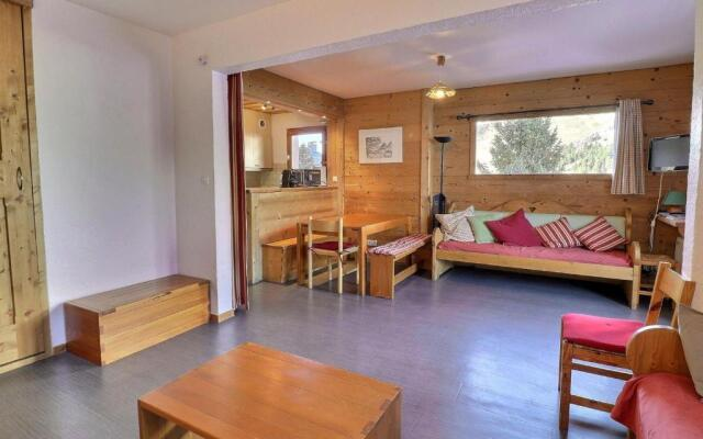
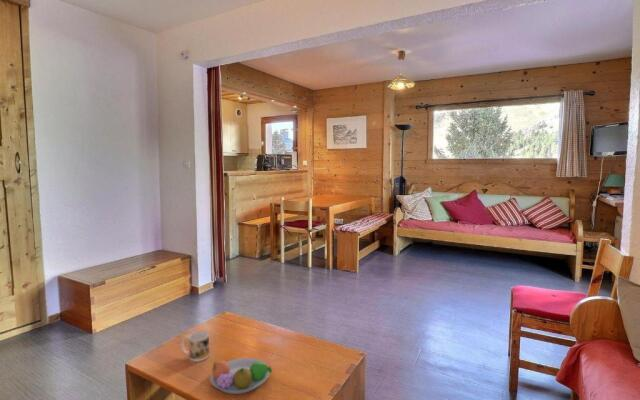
+ mug (195, 345)
+ fruit bowl (242, 369)
